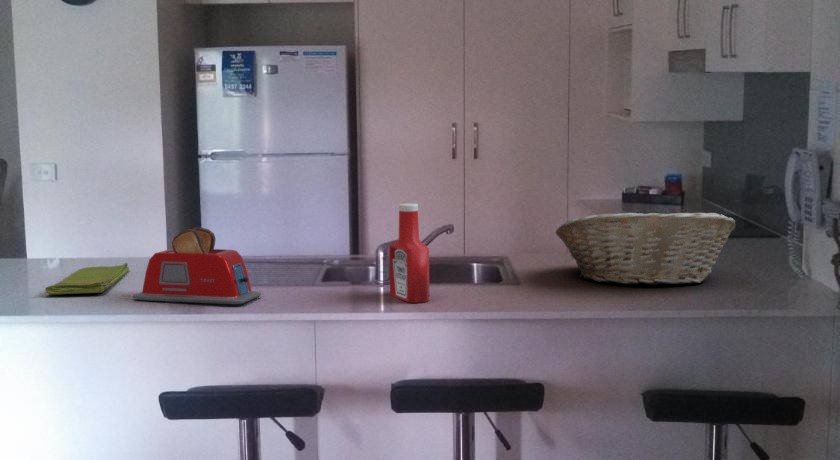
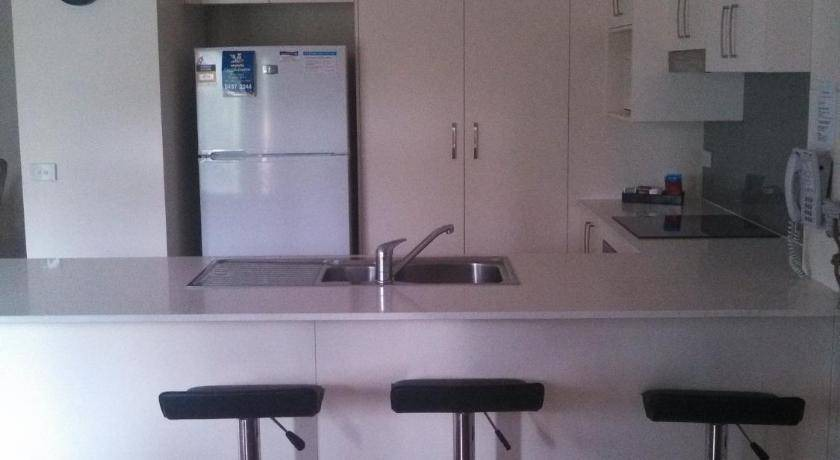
- dish towel (90, 277)
- soap bottle (408, 251)
- fruit basket (644, 242)
- toaster (196, 263)
